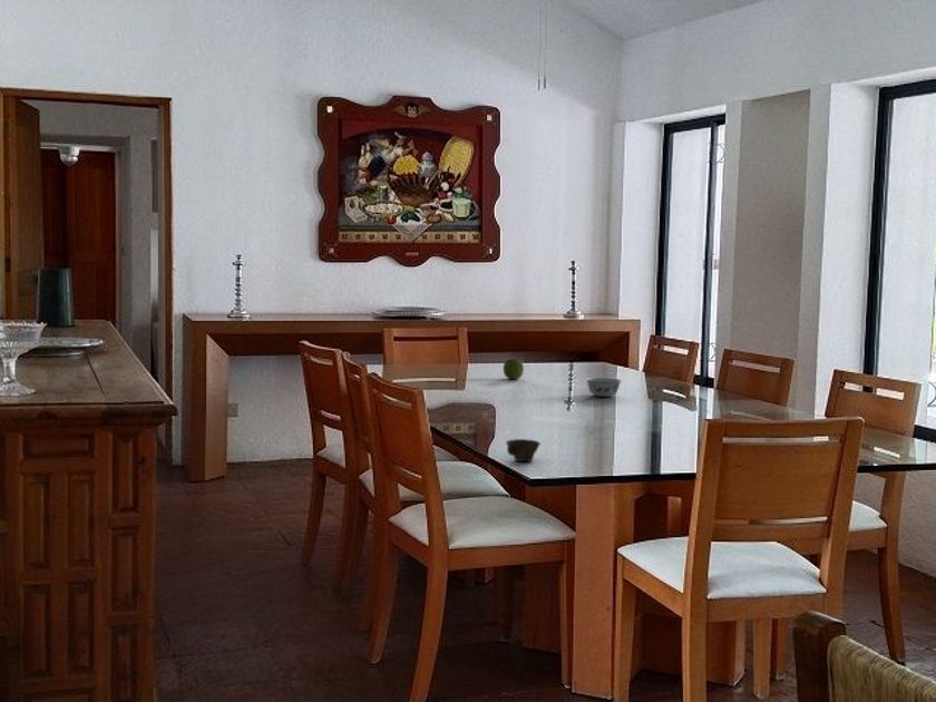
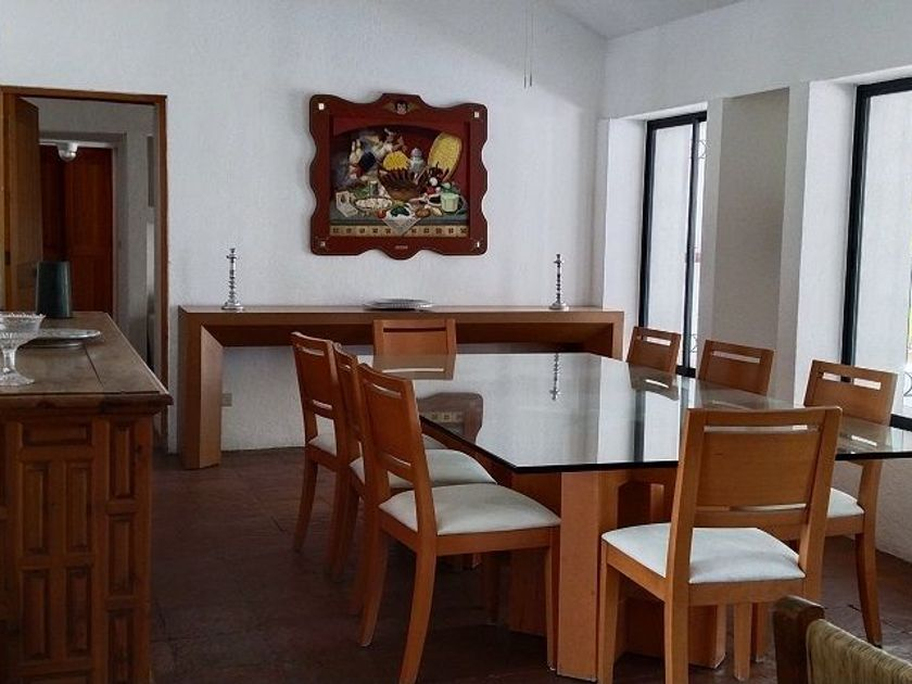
- cup (520, 450)
- bowl (603, 387)
- apple (513, 368)
